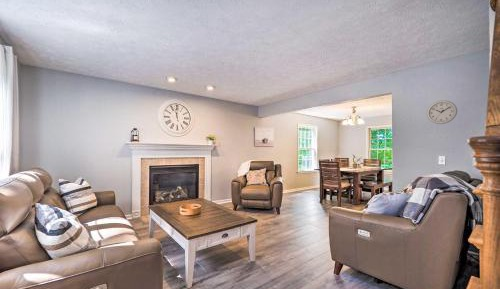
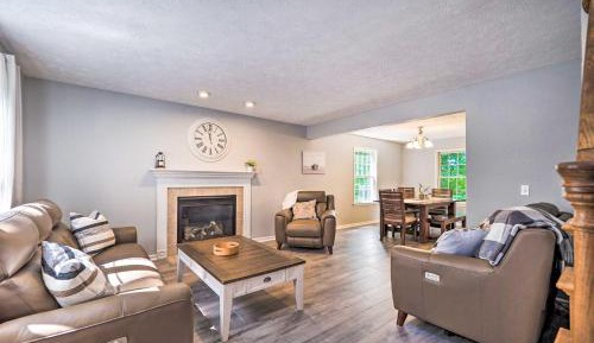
- wall clock (441, 112)
